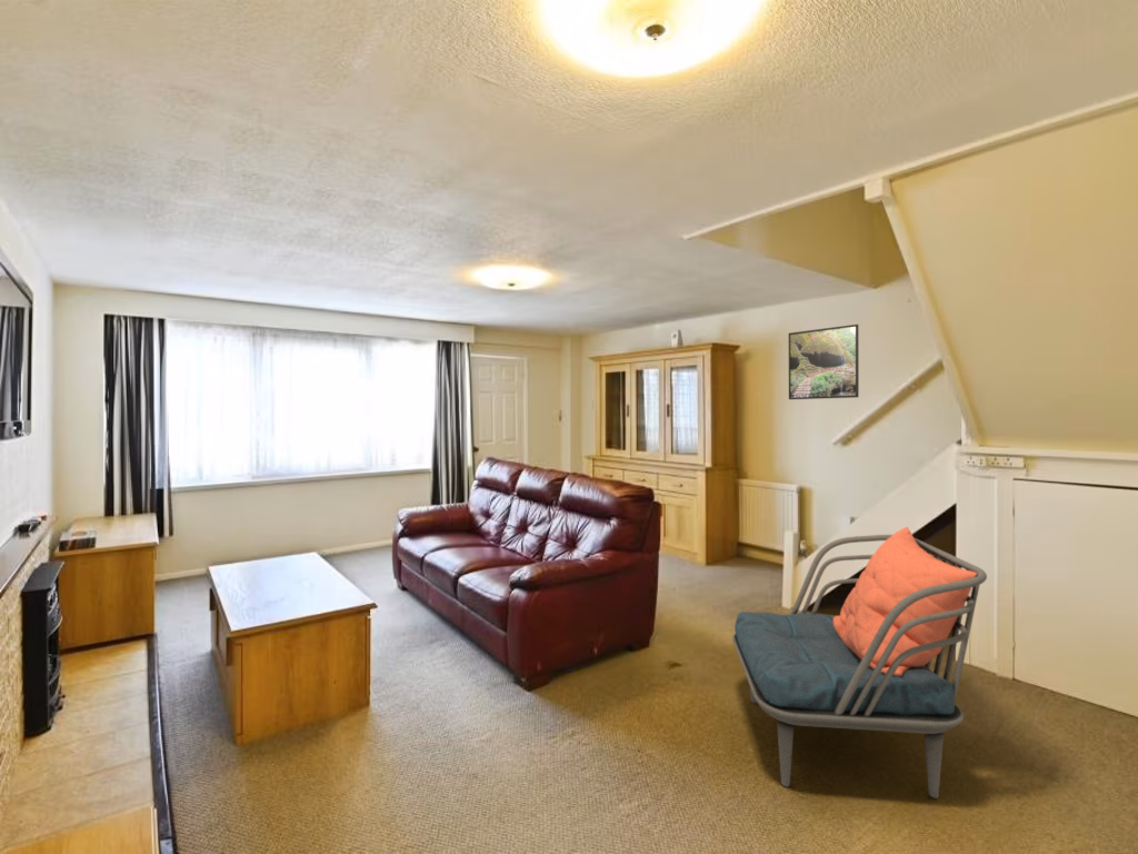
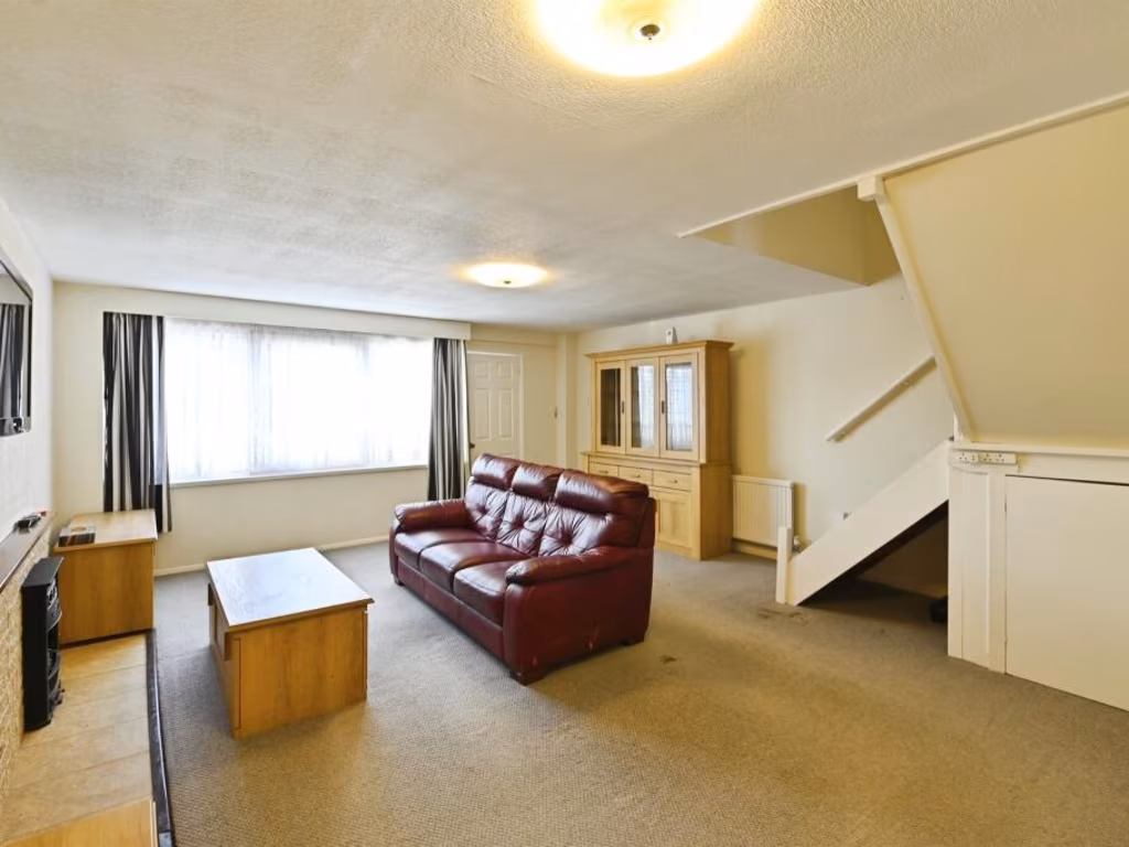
- armchair (839, 639)
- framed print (821, 364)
